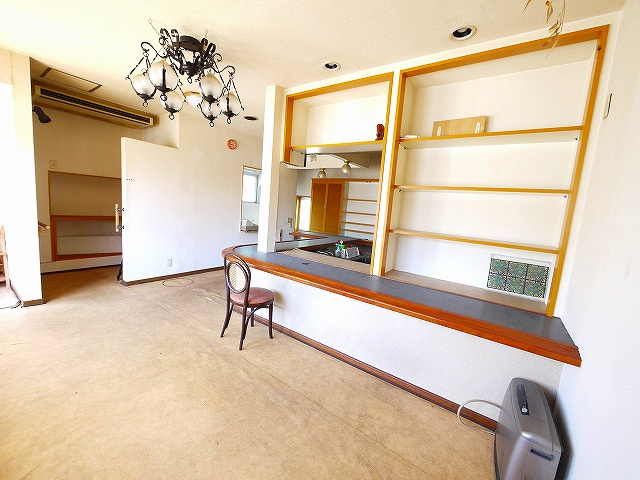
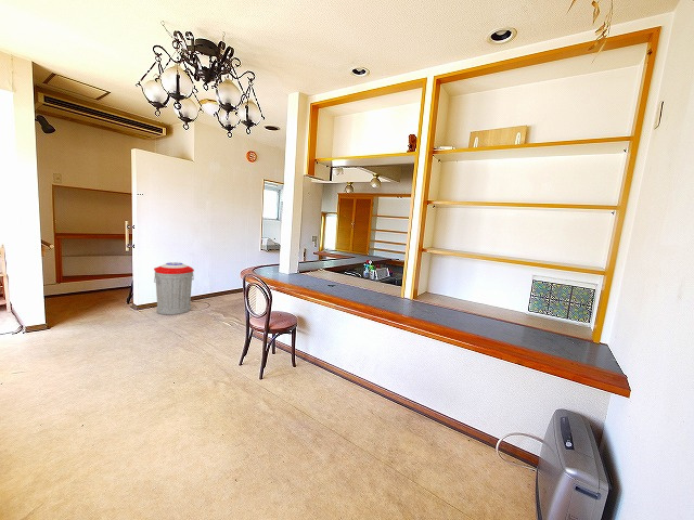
+ trash can (174, 287)
